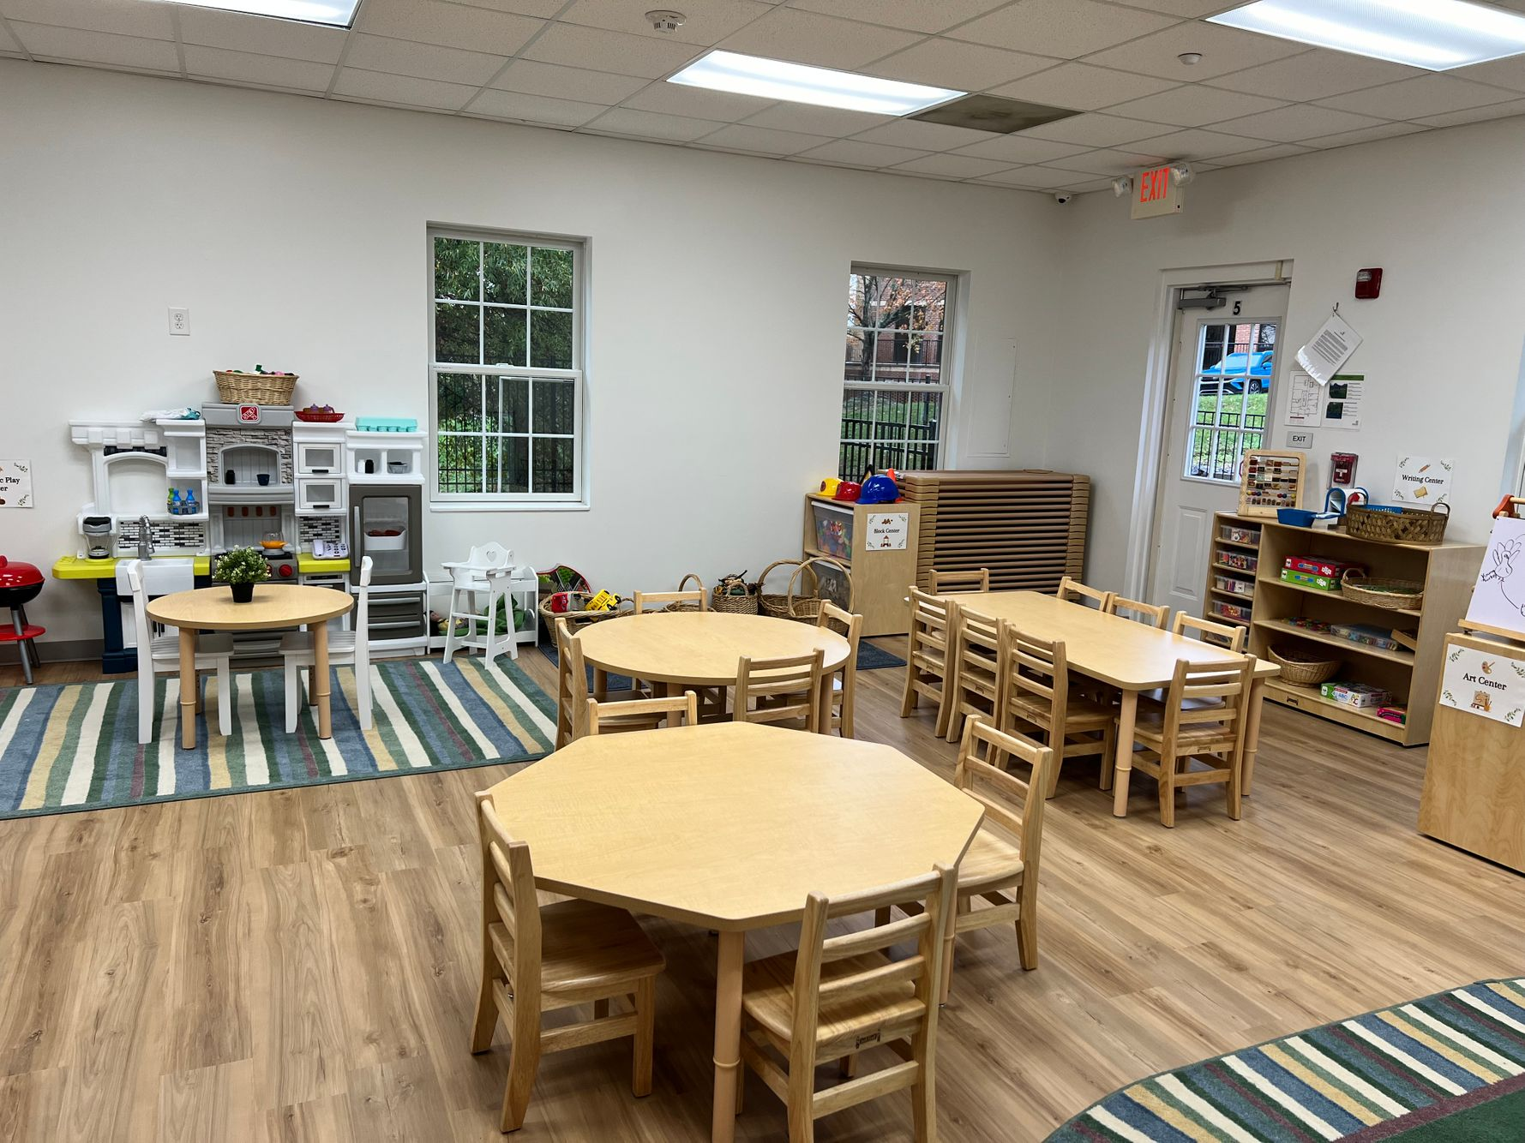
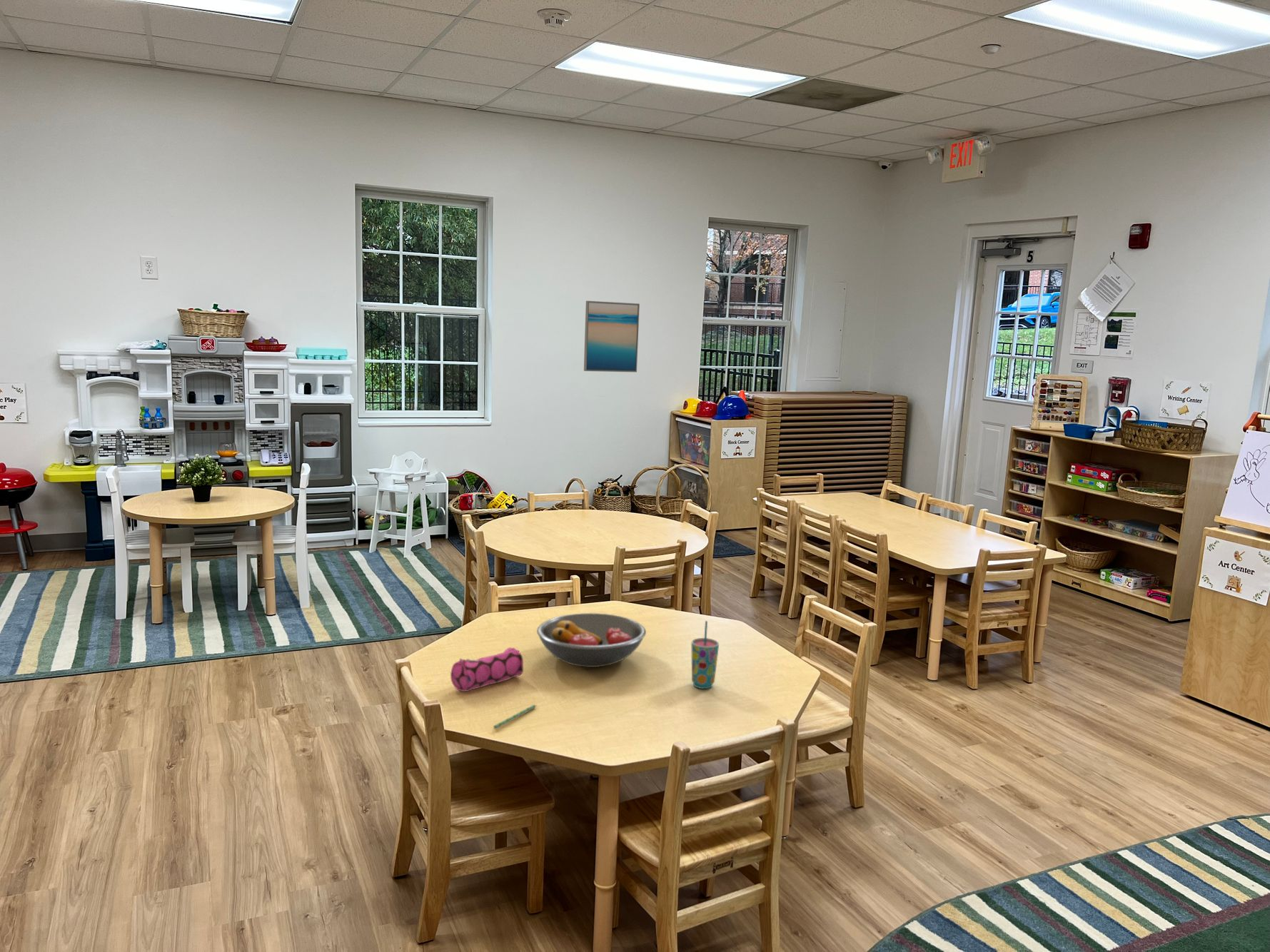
+ pencil (516, 716)
+ wall art (612, 337)
+ pencil case (488, 667)
+ fruit bowl (591, 640)
+ cup (705, 653)
